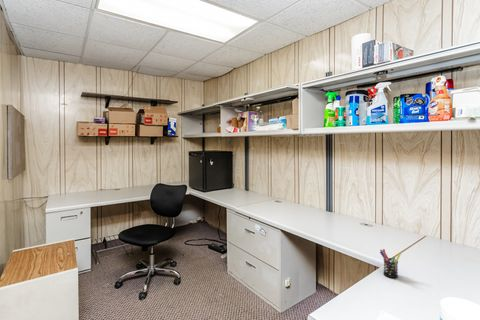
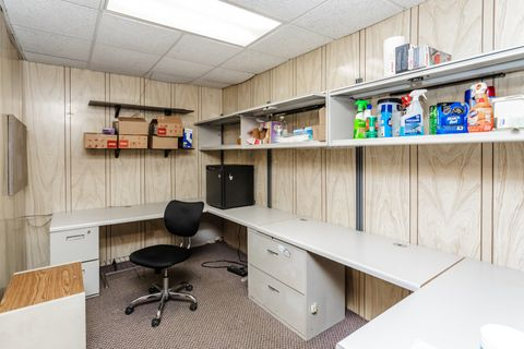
- pen holder (390, 262)
